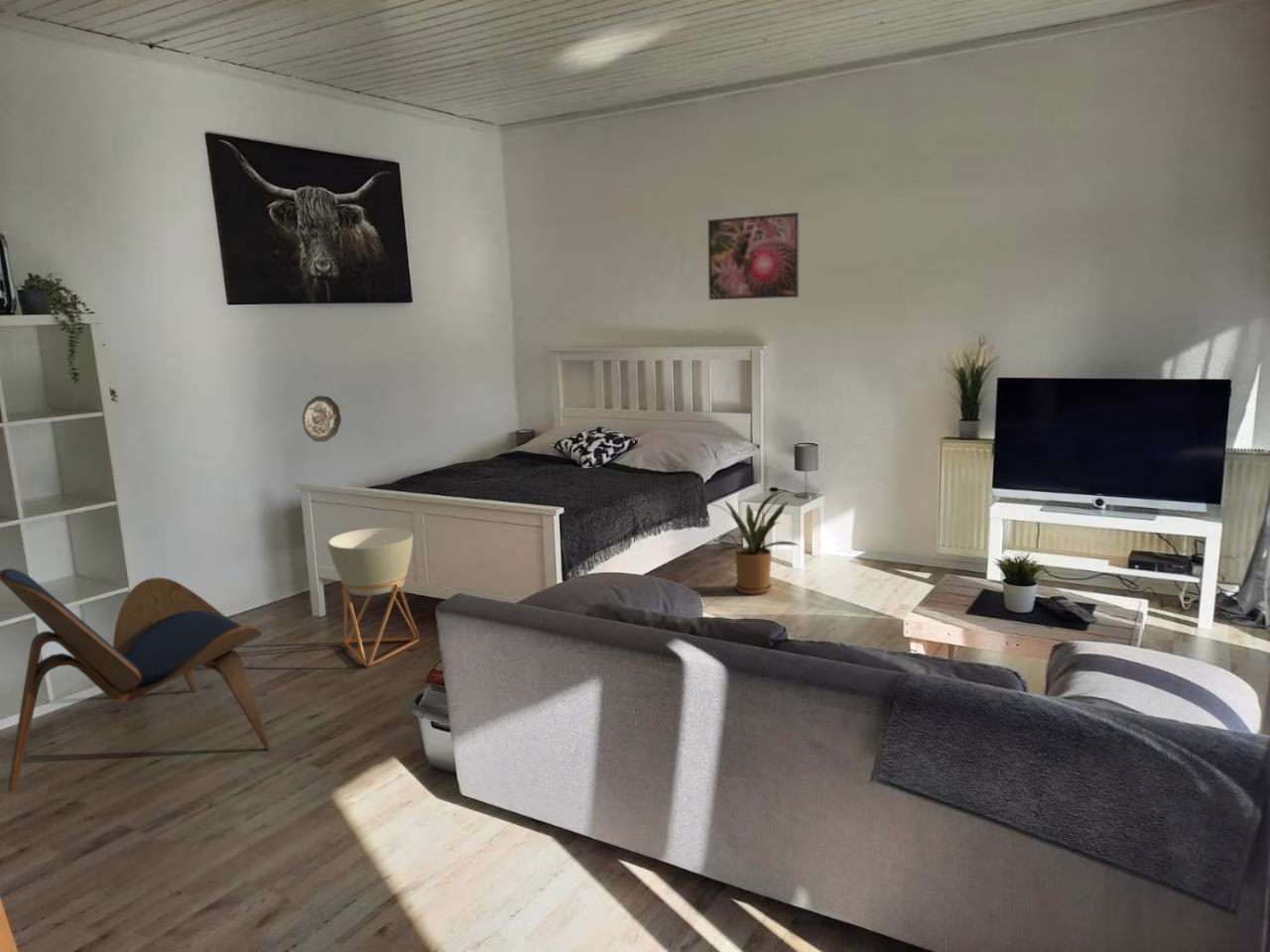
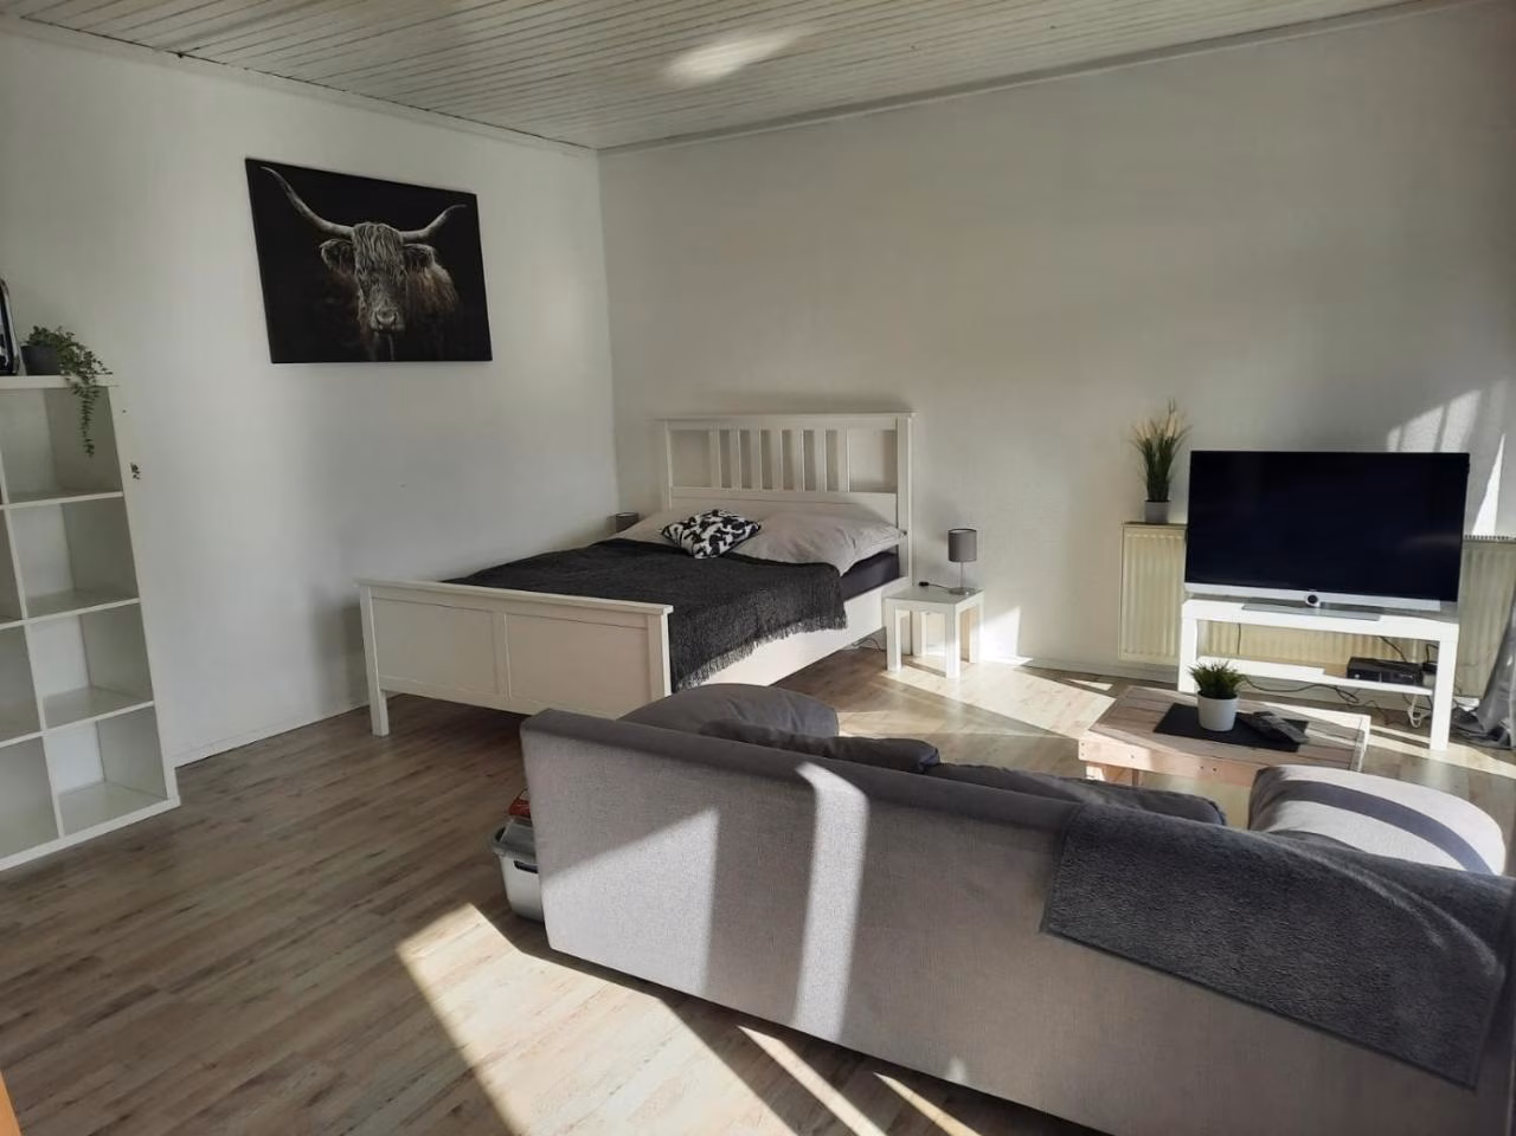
- decorative plate (320, 418)
- house plant (753, 538)
- lounge chair (128, 653)
- planter (375, 594)
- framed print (752, 257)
